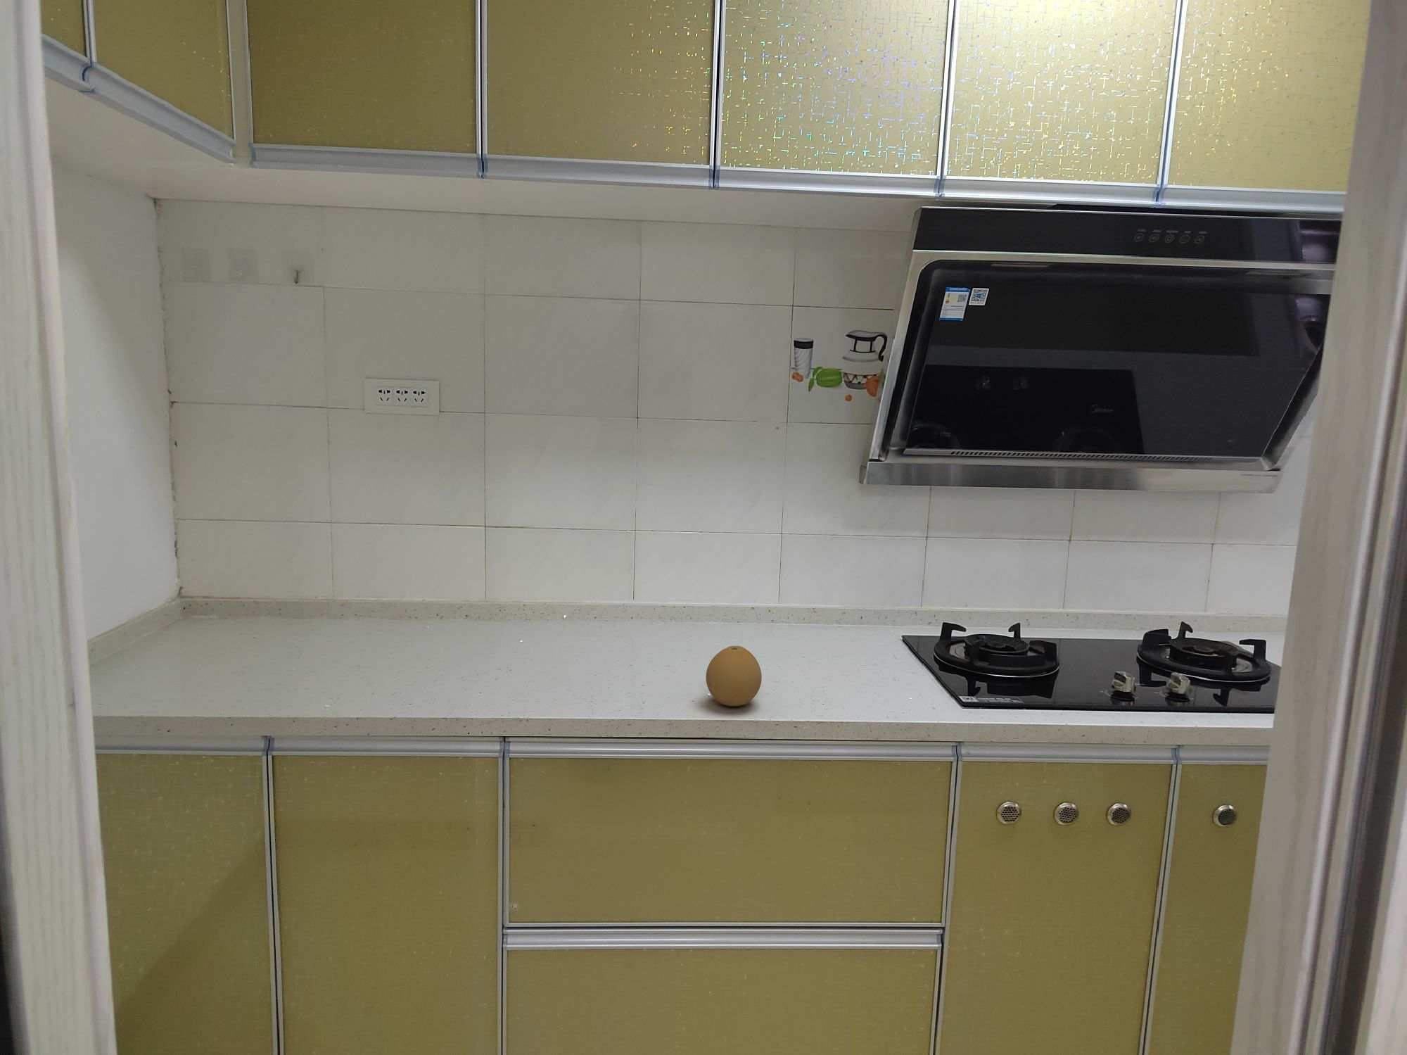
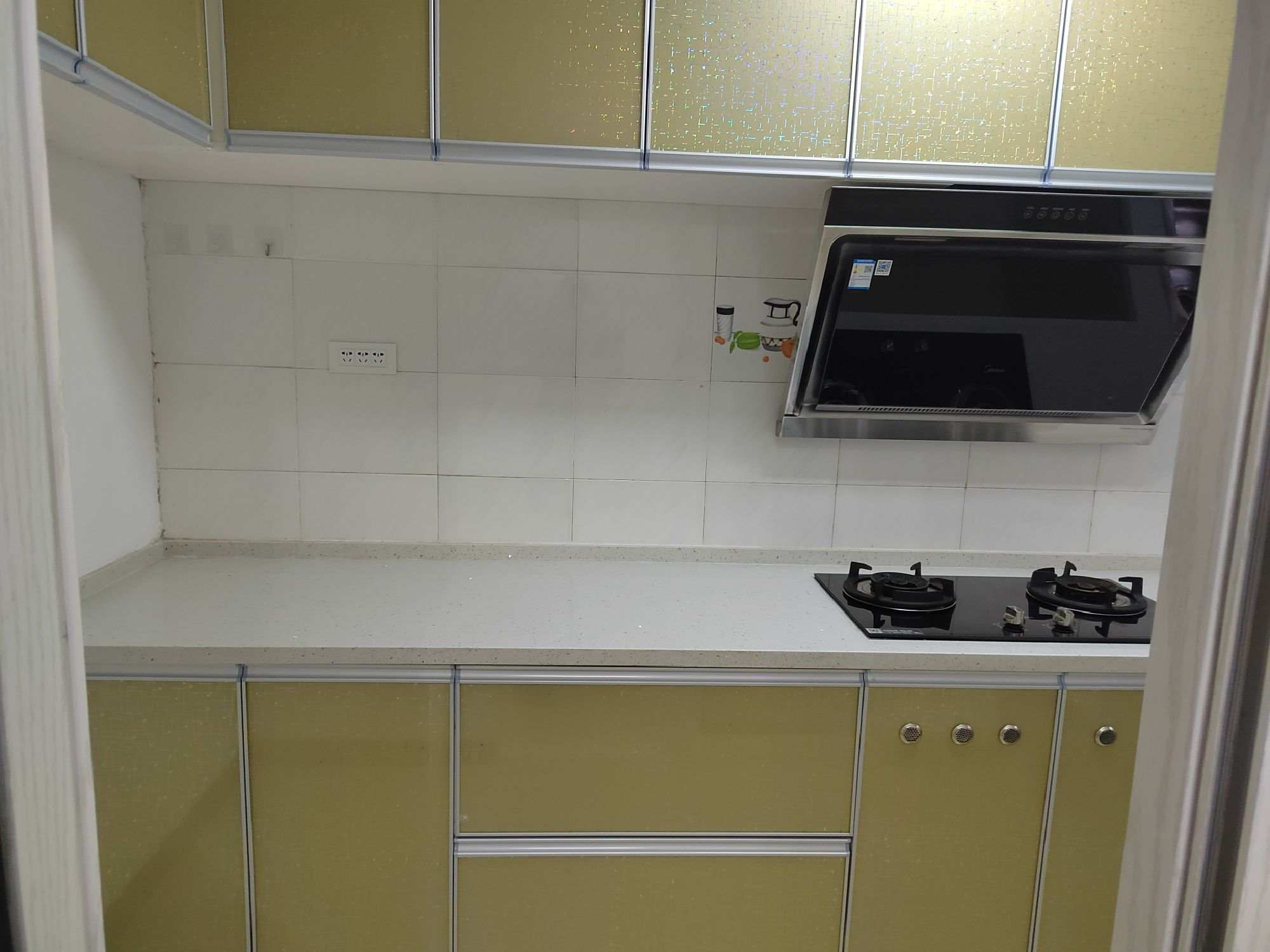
- fruit (733, 676)
